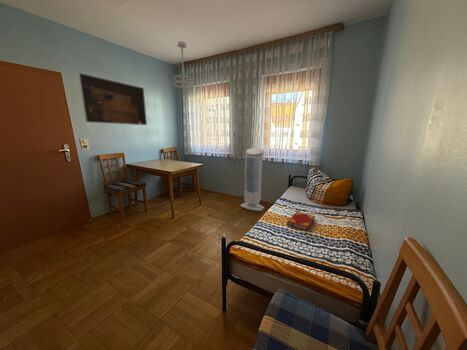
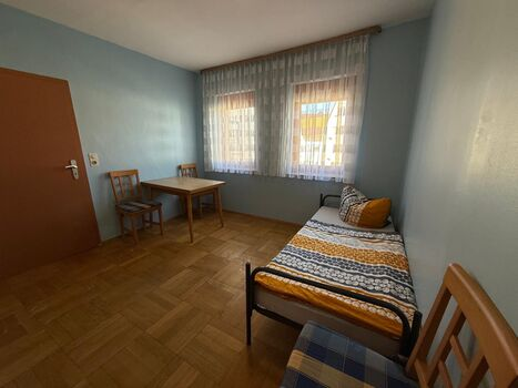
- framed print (117, 103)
- ceiling light fixture (183, 66)
- air purifier (253, 178)
- hardback book (301, 220)
